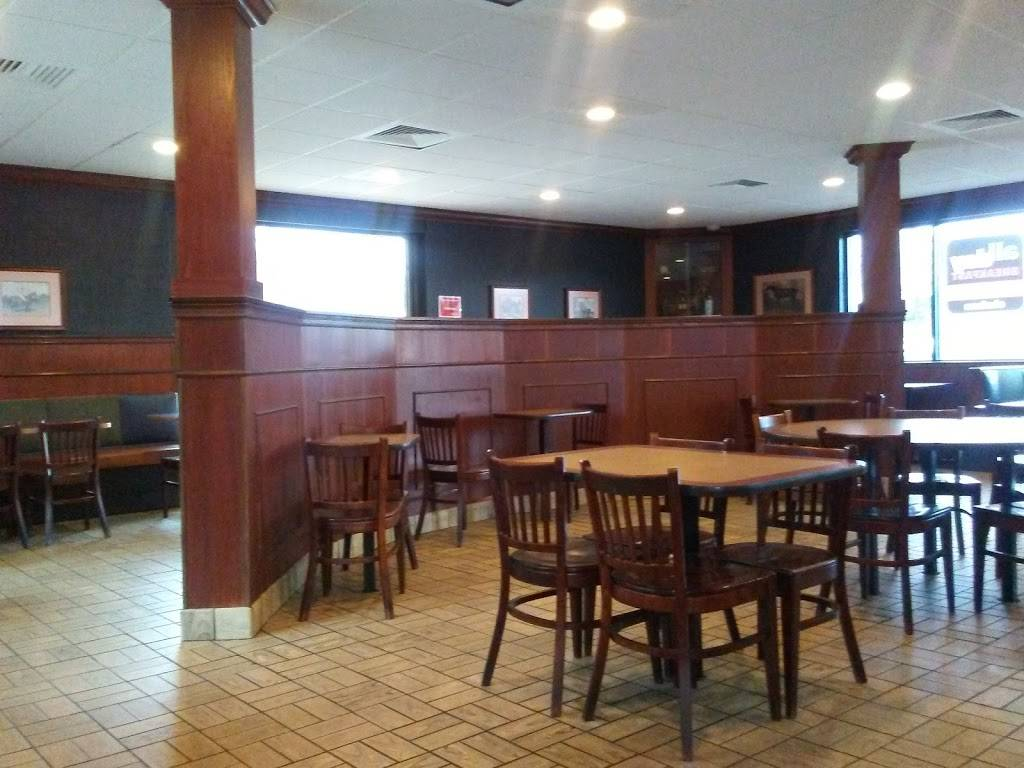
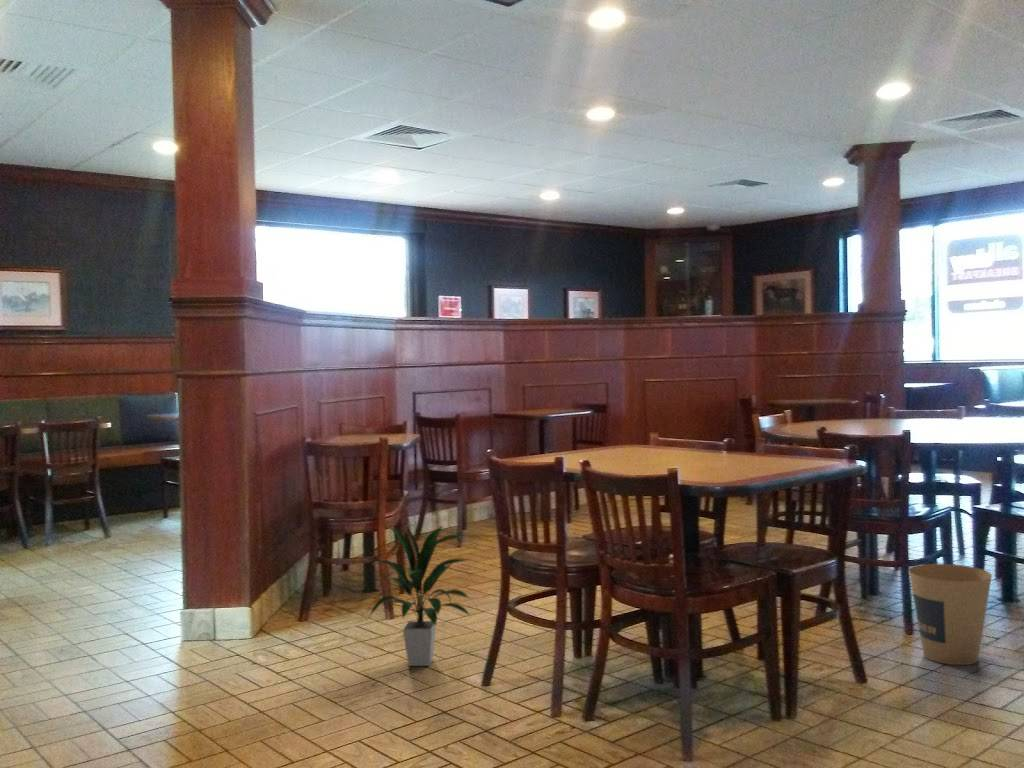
+ trash can (949, 614)
+ indoor plant (421, 591)
